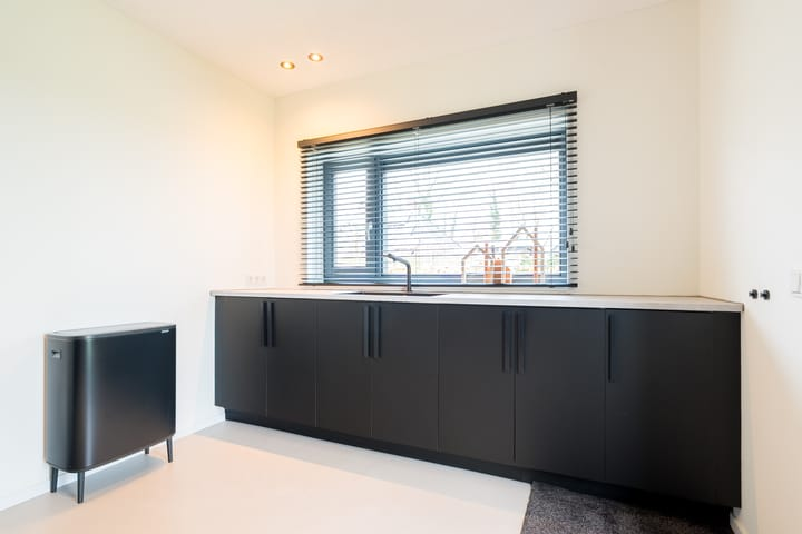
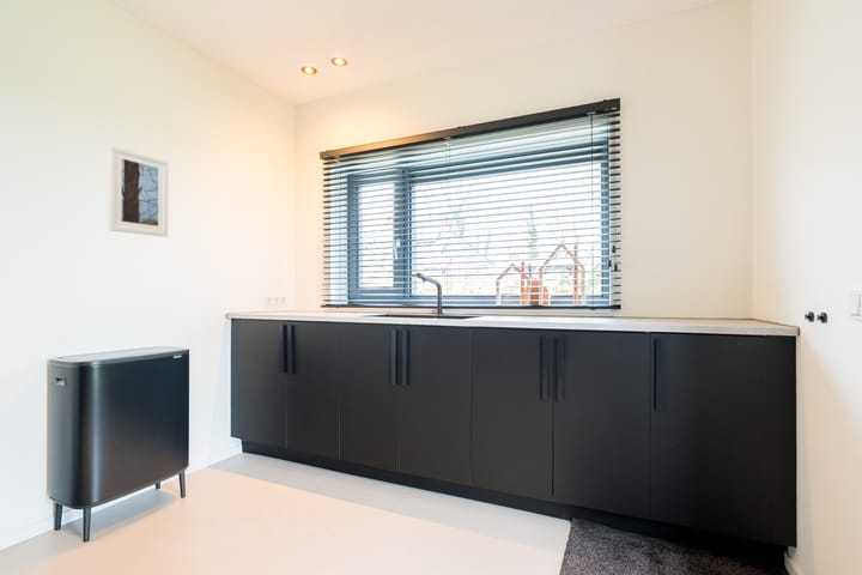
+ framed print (139, 193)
